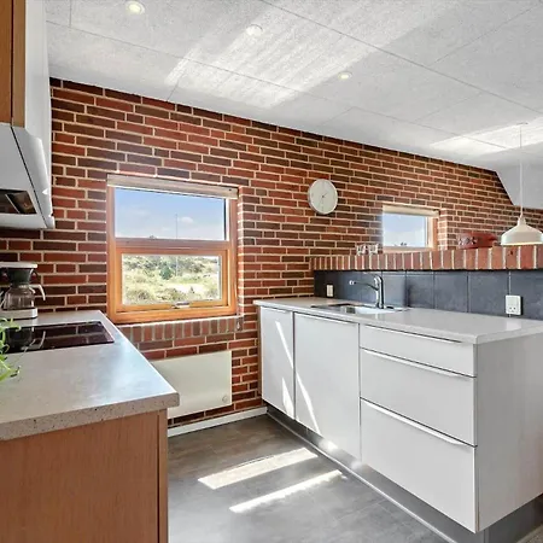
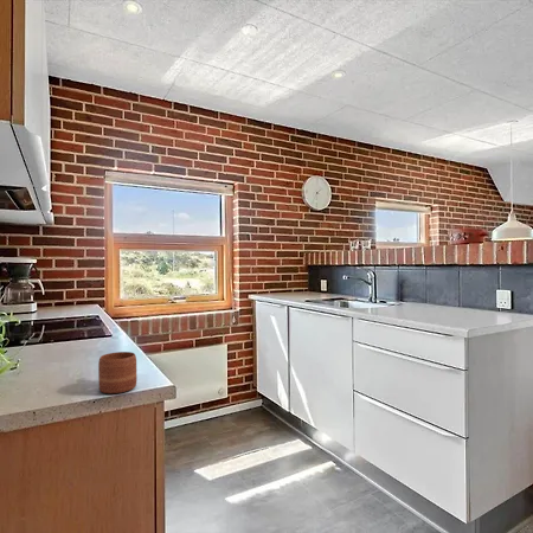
+ mug (117, 368)
